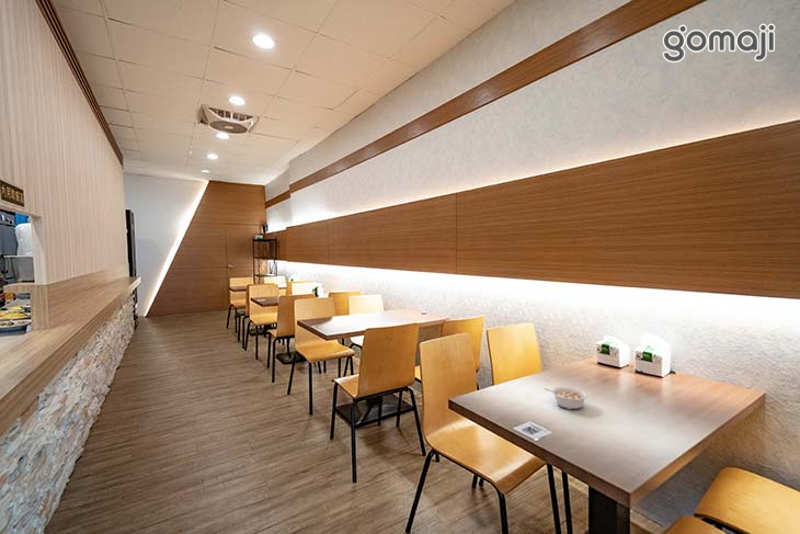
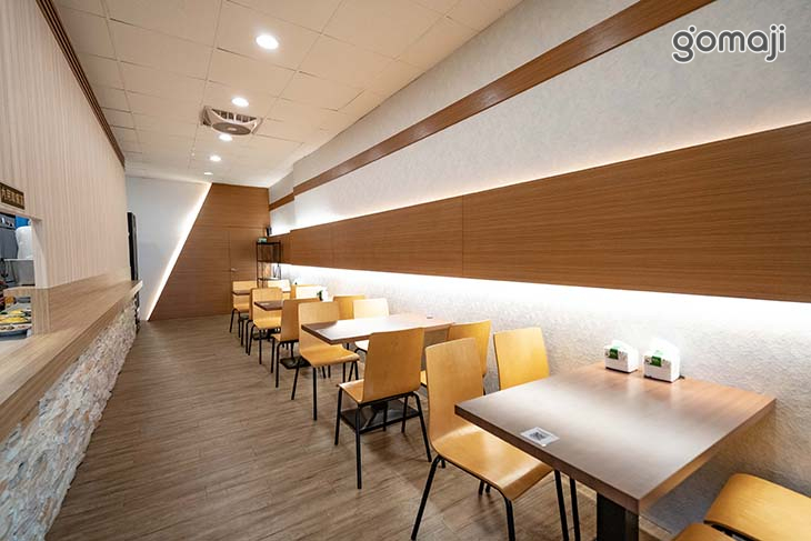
- legume (568, 397)
